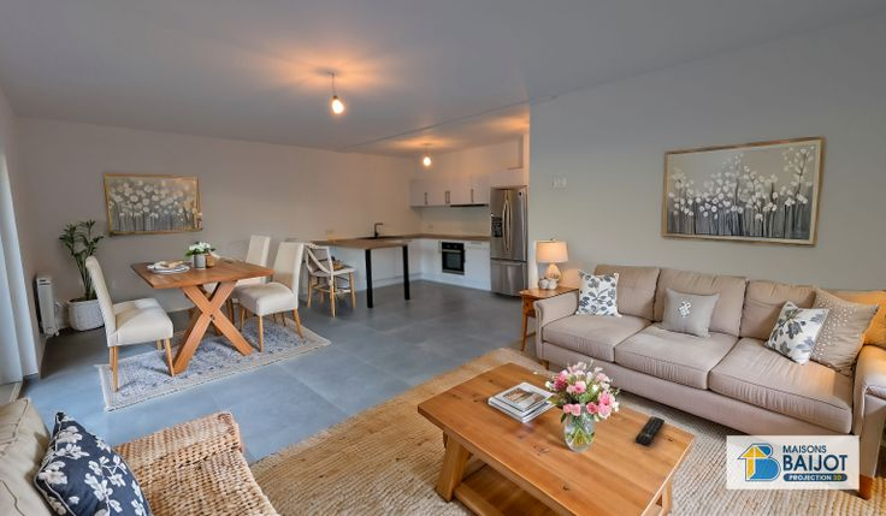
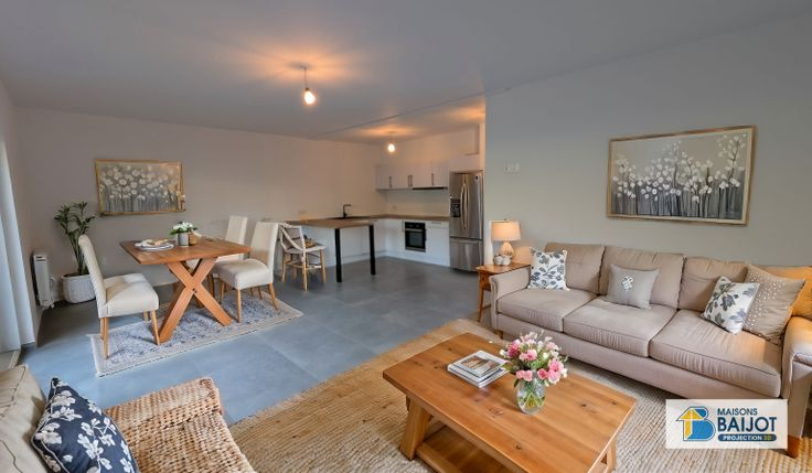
- remote control (650, 429)
